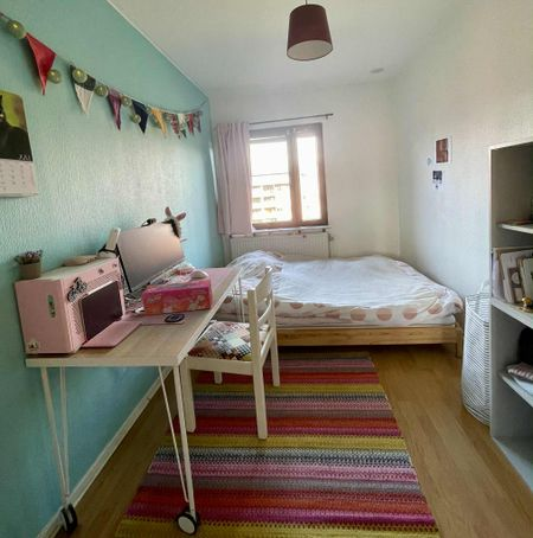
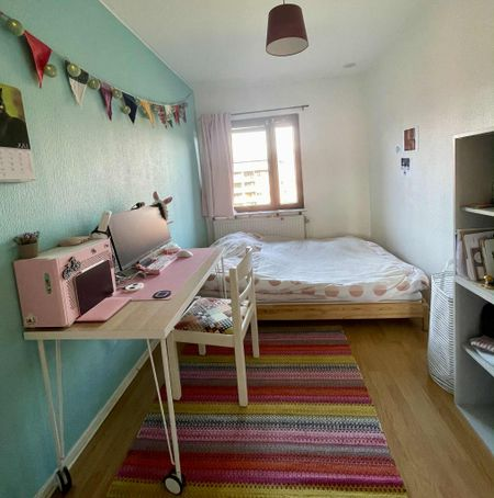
- tissue box (179, 296)
